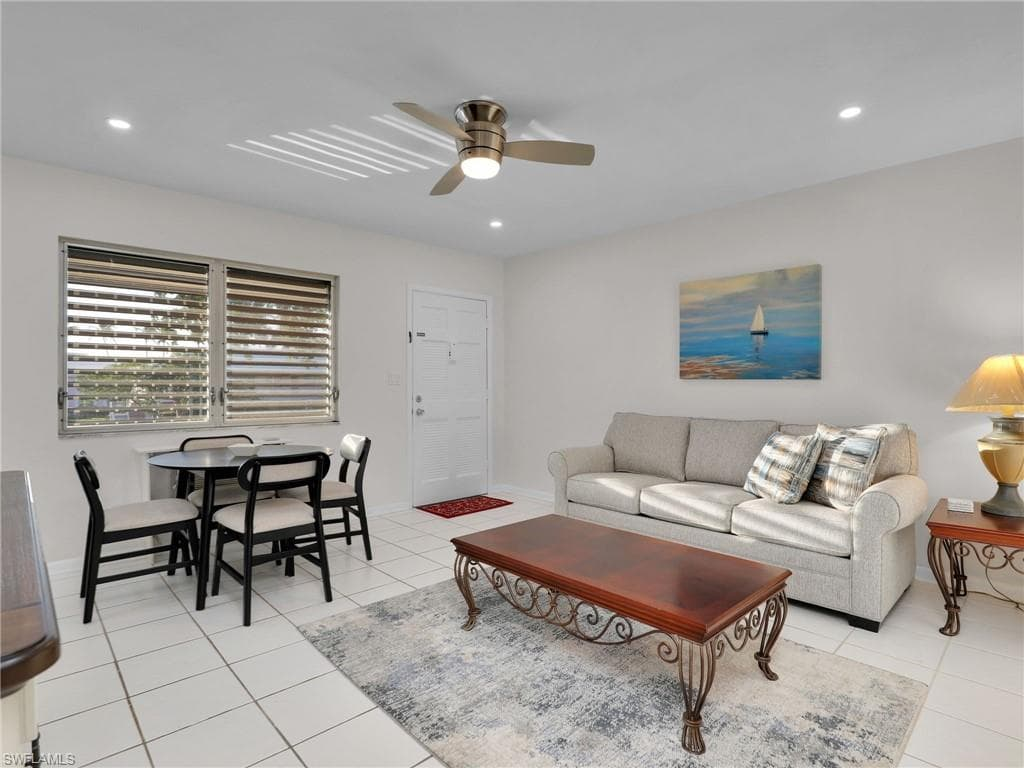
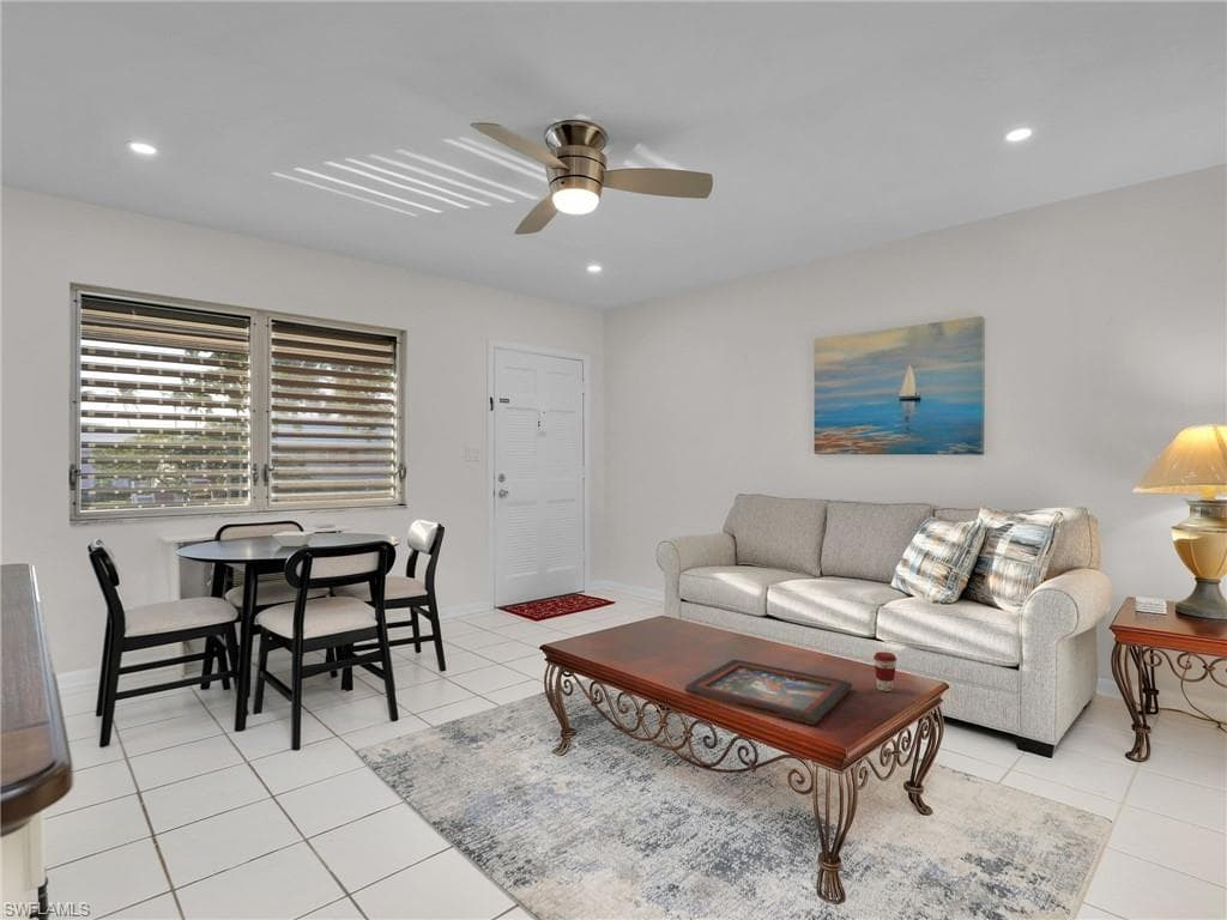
+ decorative tray (768, 688)
+ coffee cup (884, 671)
